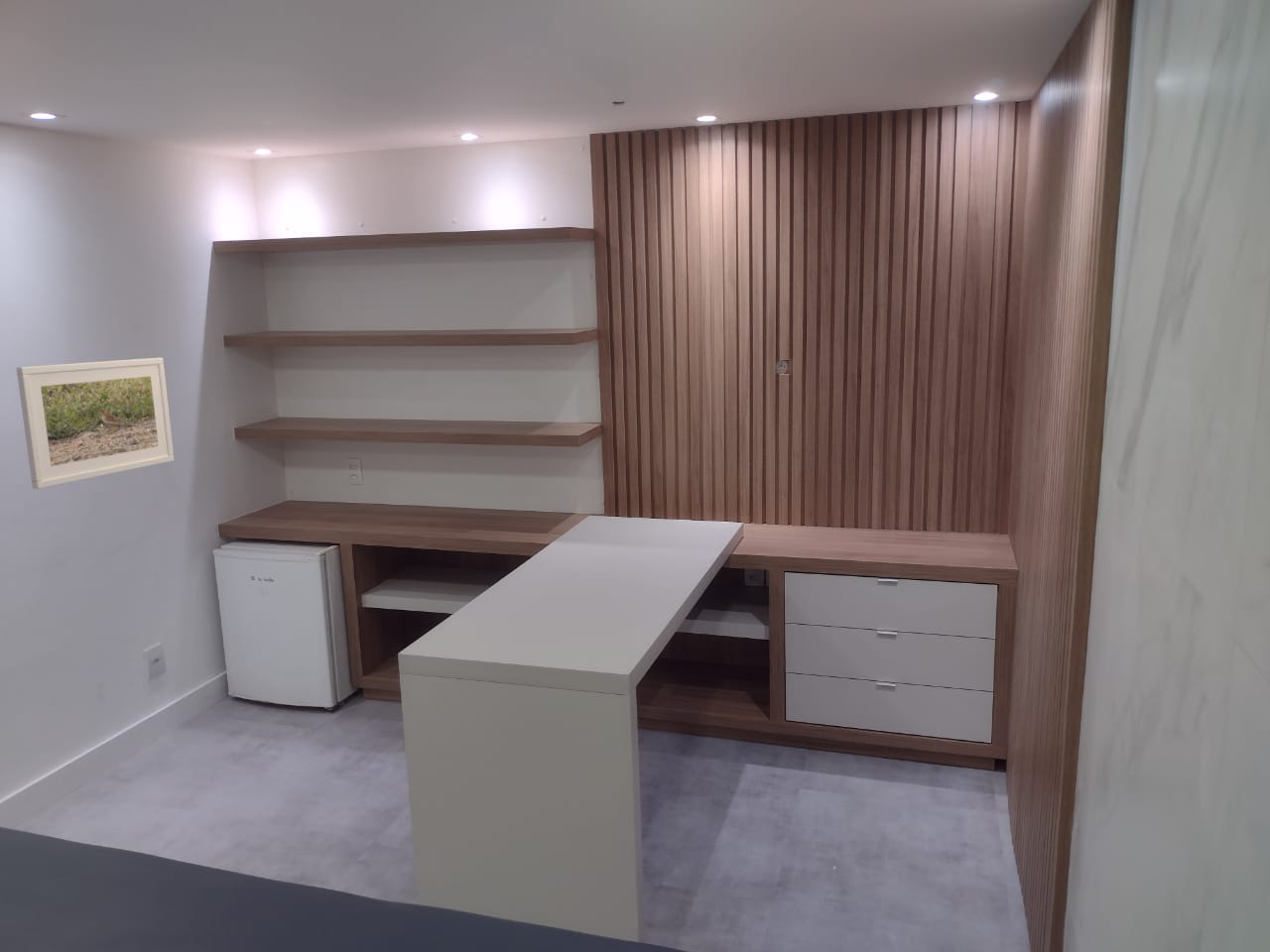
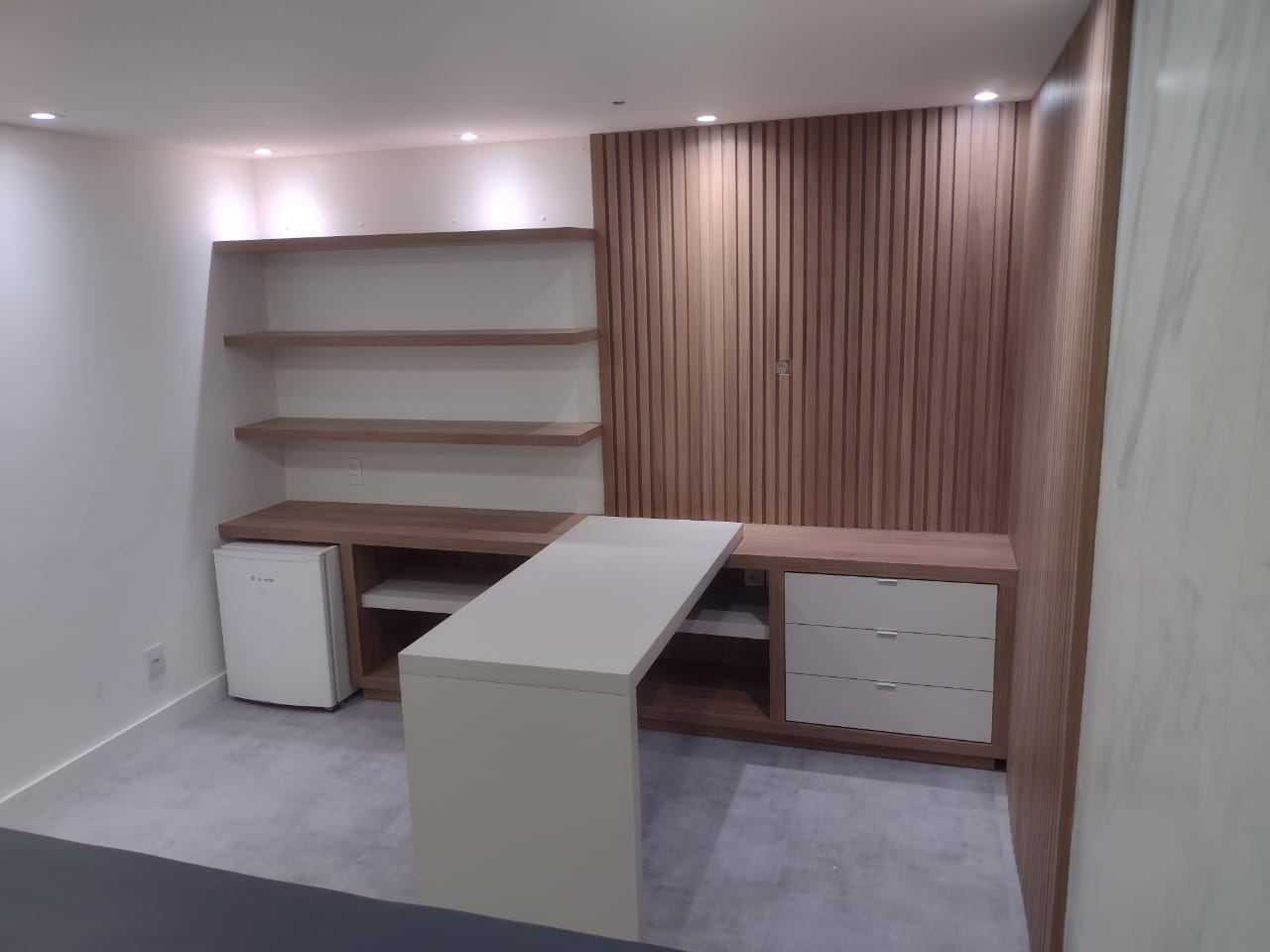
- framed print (102, 417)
